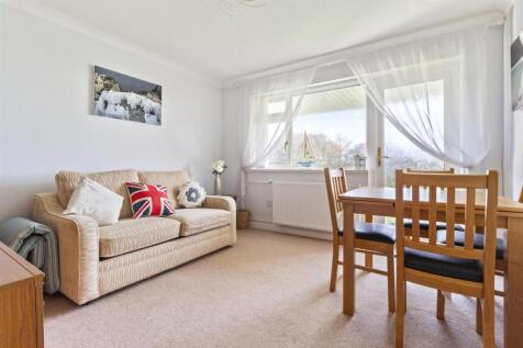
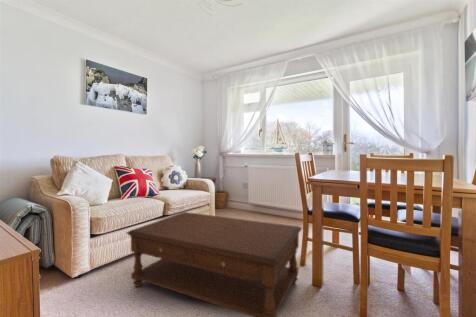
+ coffee table (216, 256)
